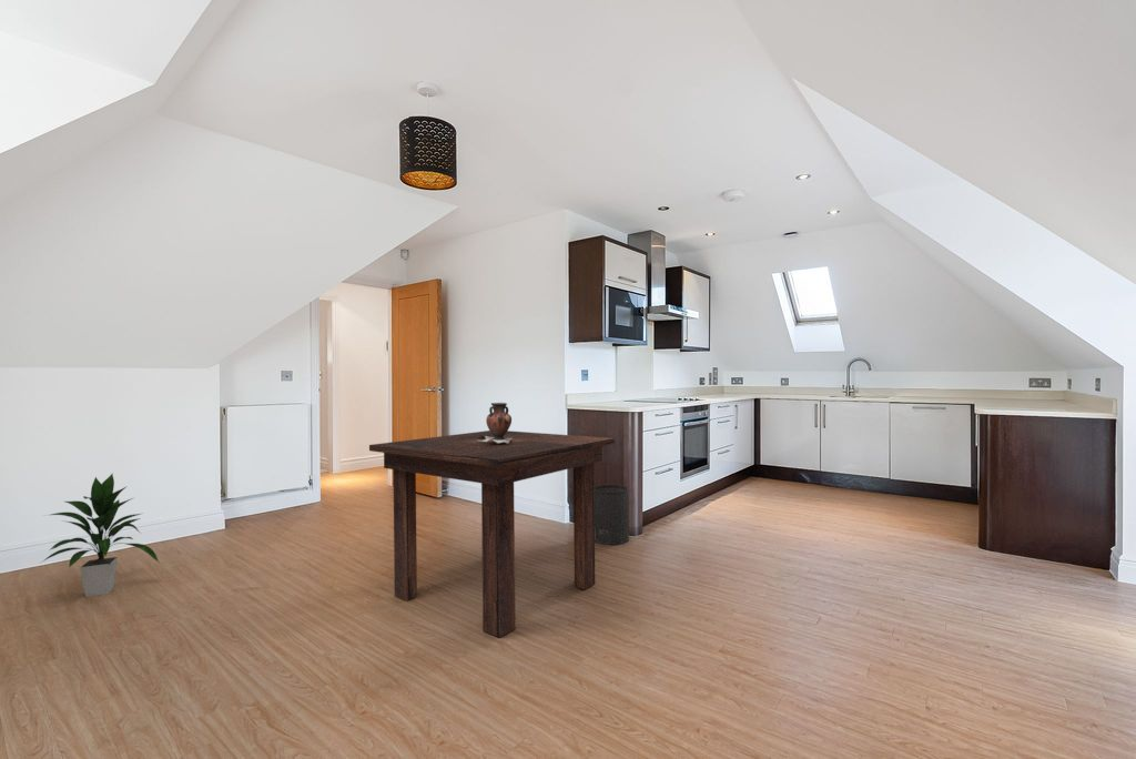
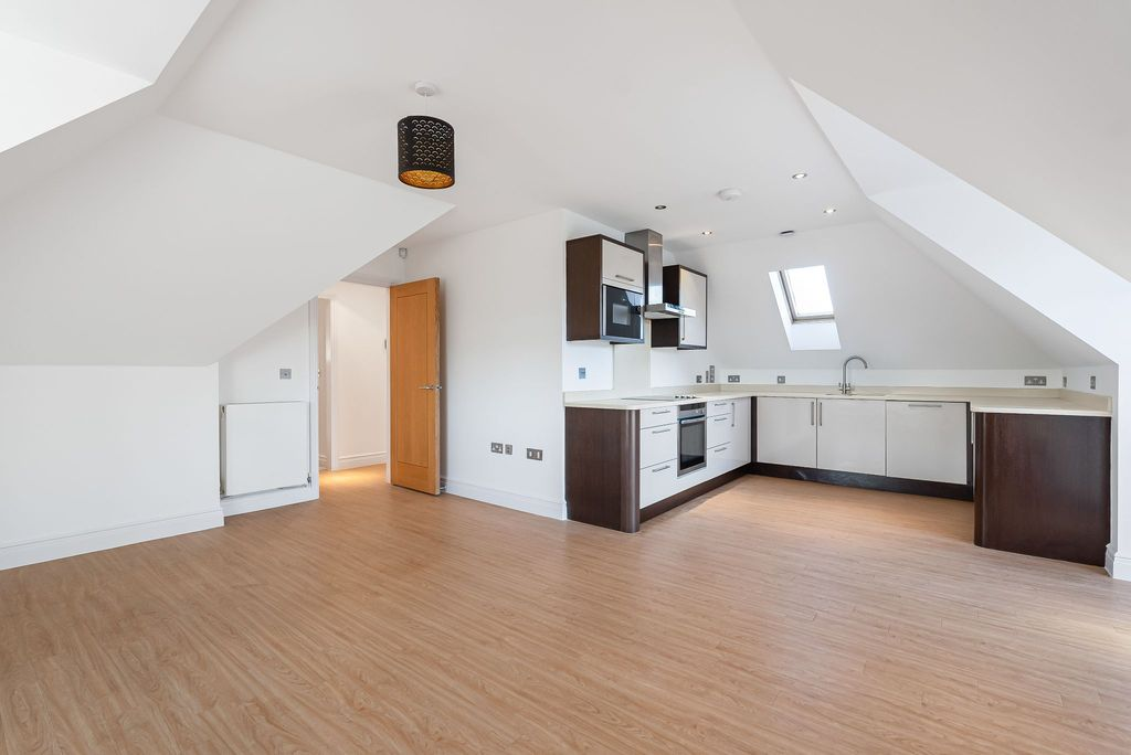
- vase (496, 422)
- dining table (496, 515)
- trash can (610, 513)
- indoor plant (102, 535)
